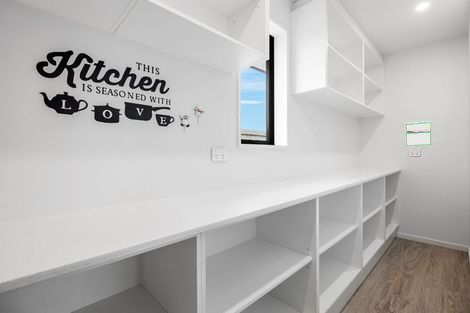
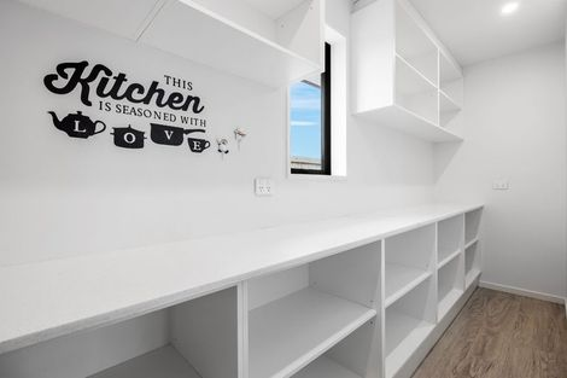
- calendar (418, 133)
